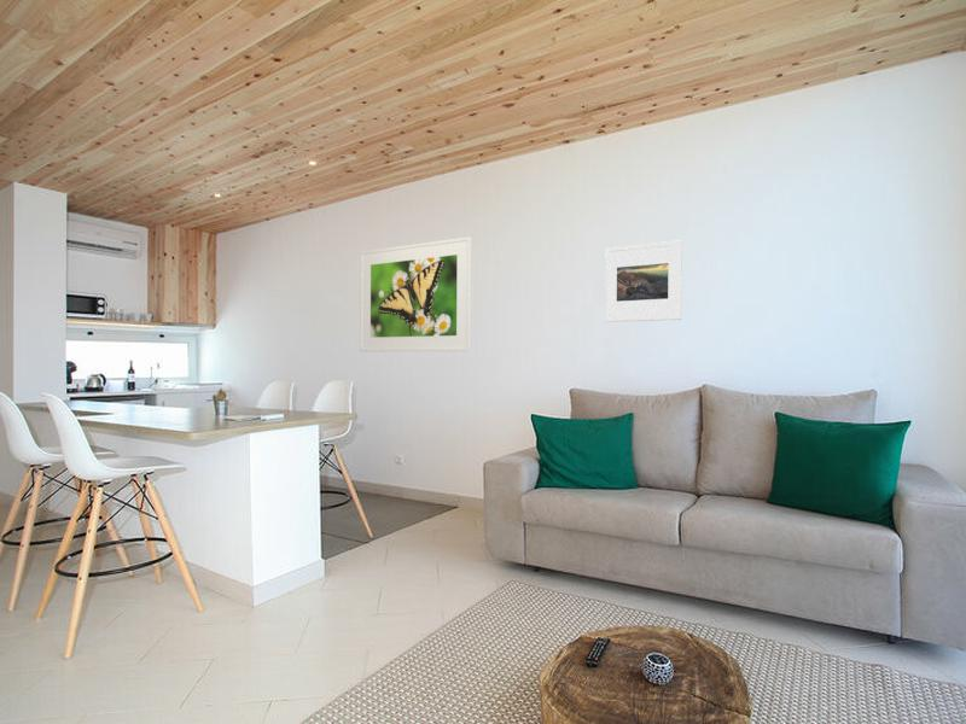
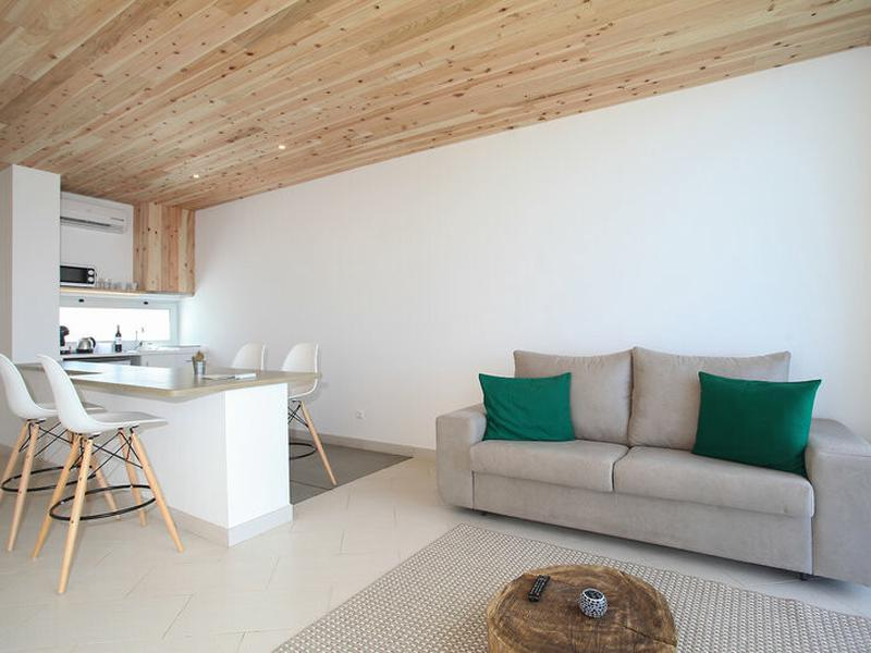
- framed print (412, 298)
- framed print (641, 282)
